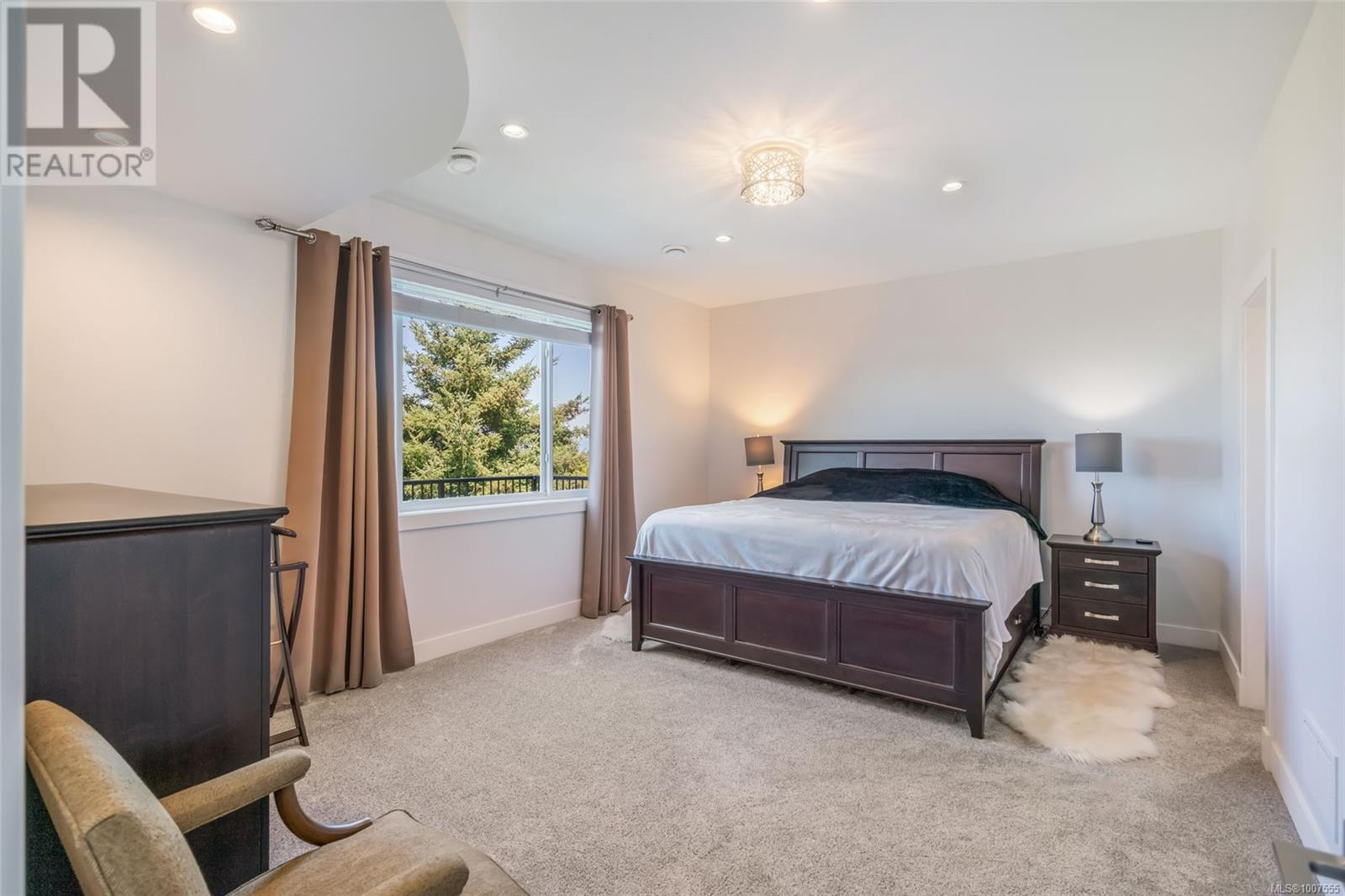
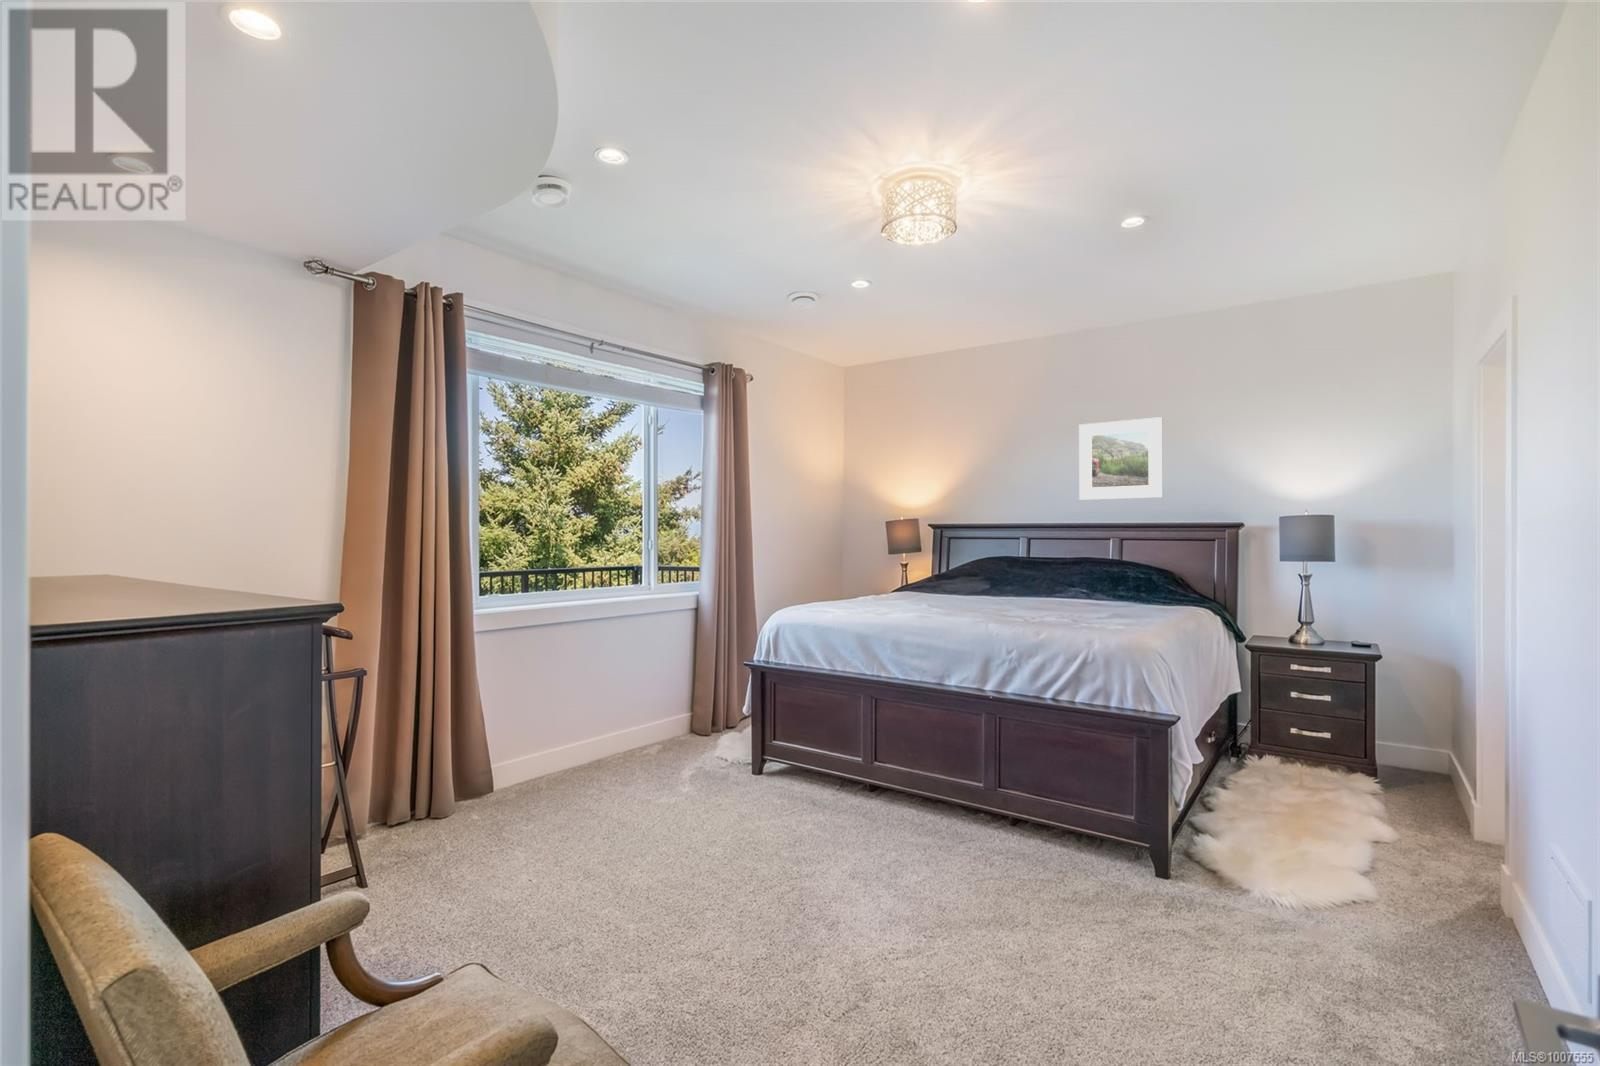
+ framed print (1119, 459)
